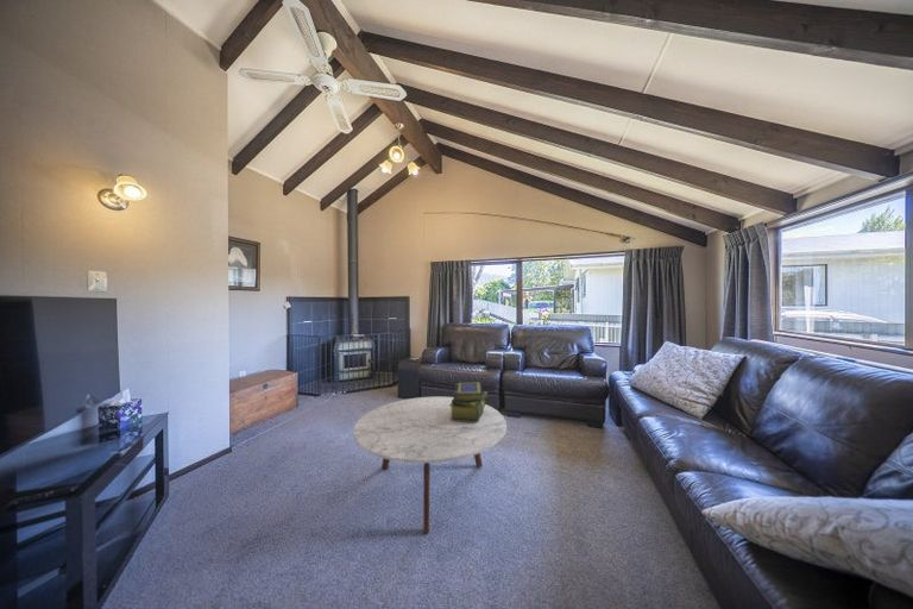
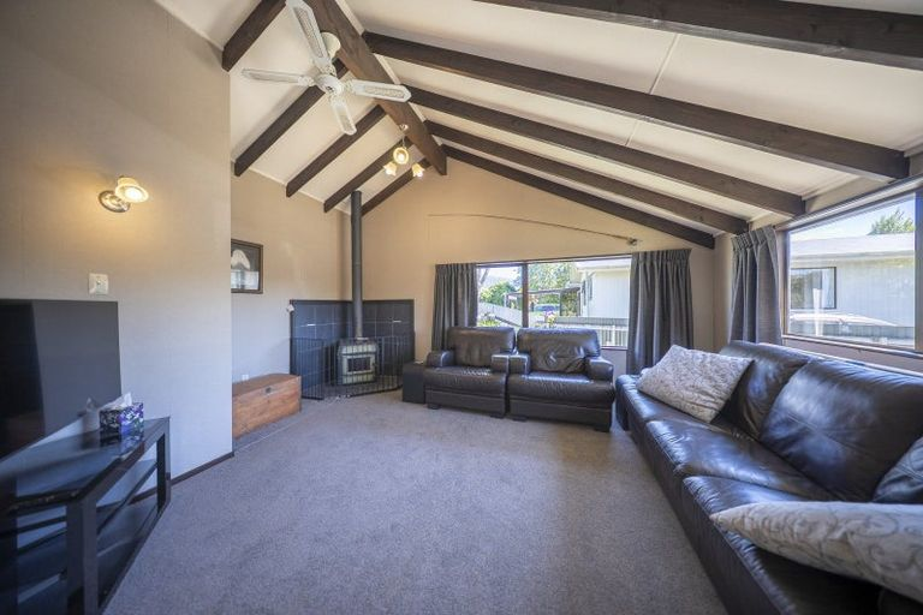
- coffee table (432, 452)
- stack of books (468, 401)
